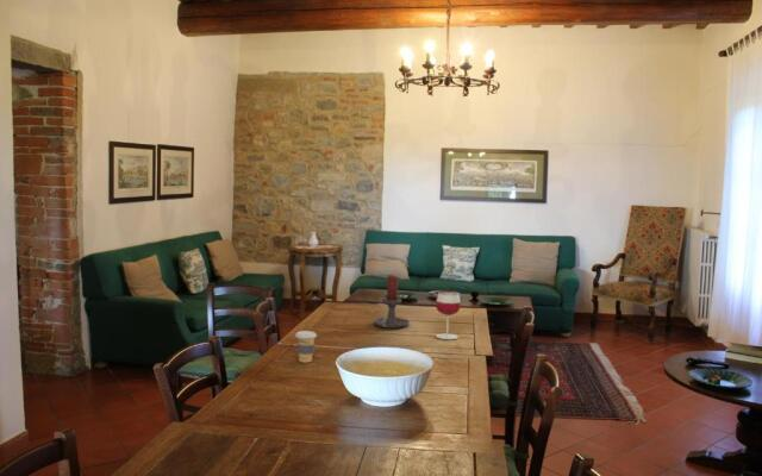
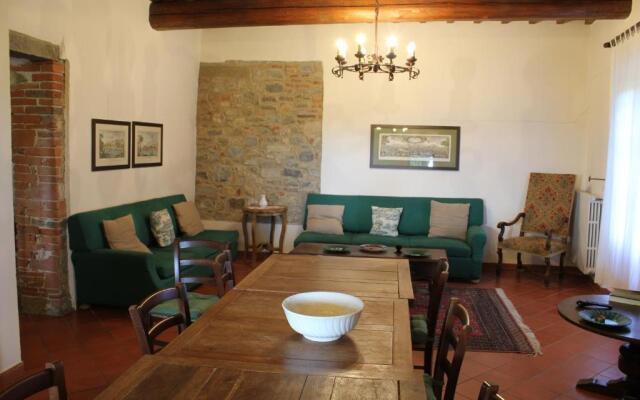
- coffee cup (305, 346)
- candle holder (391, 300)
- wineglass (448, 315)
